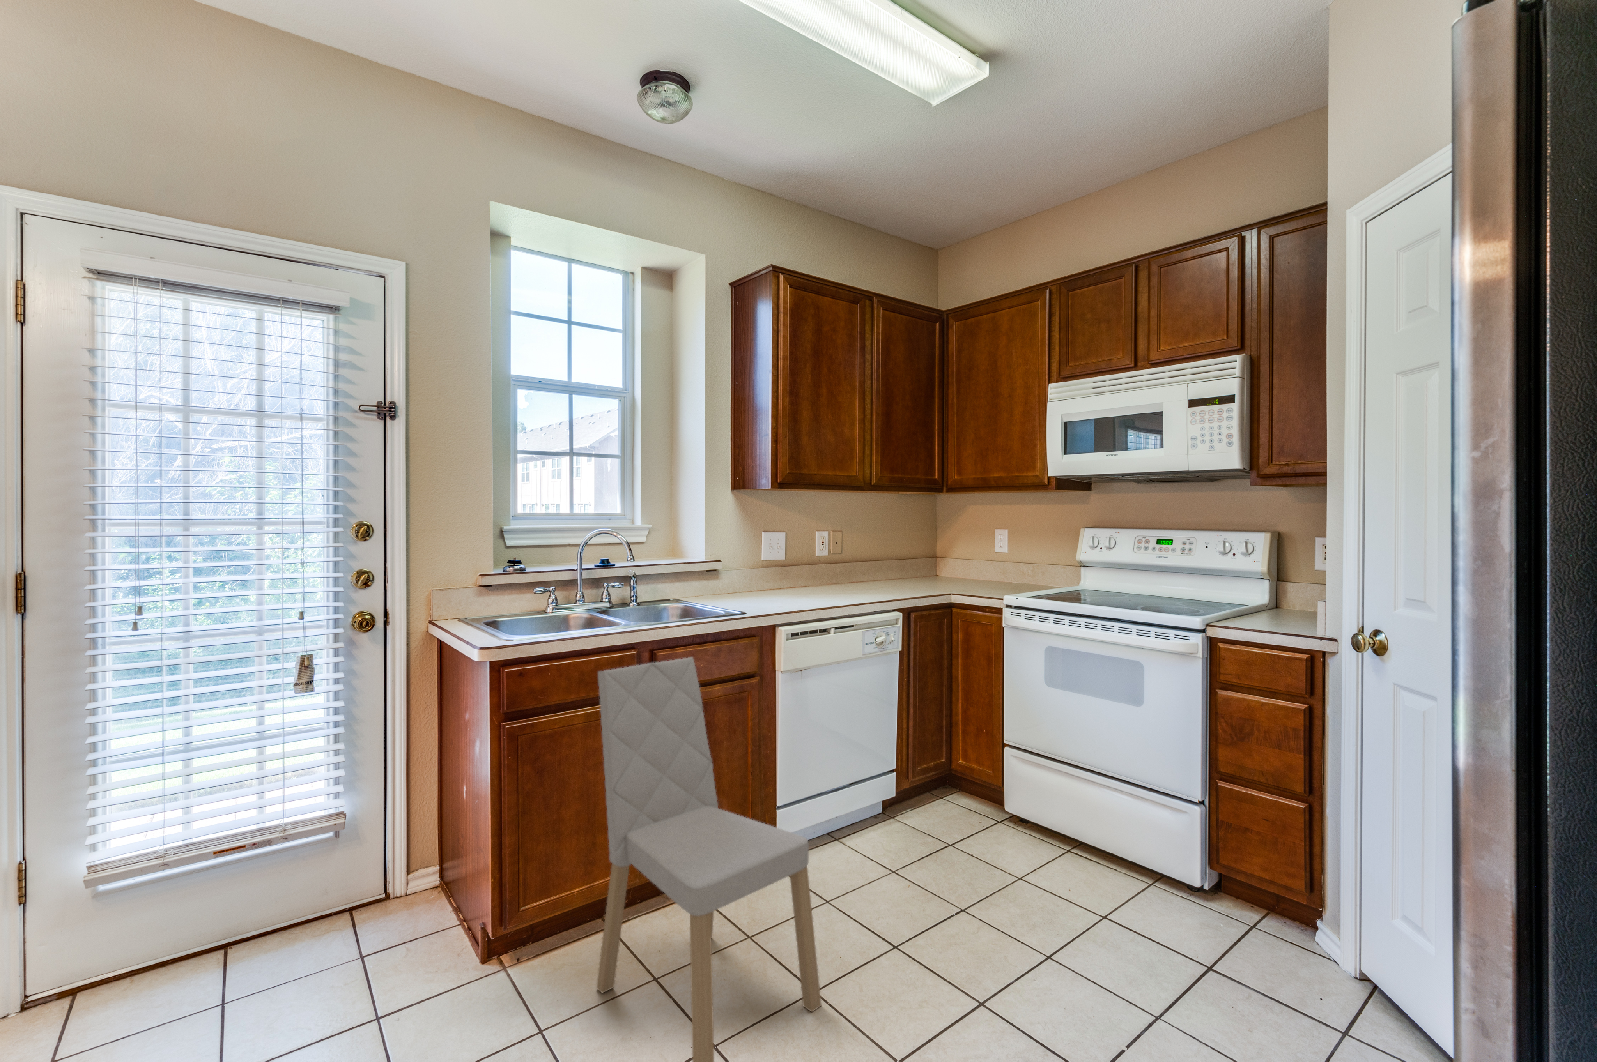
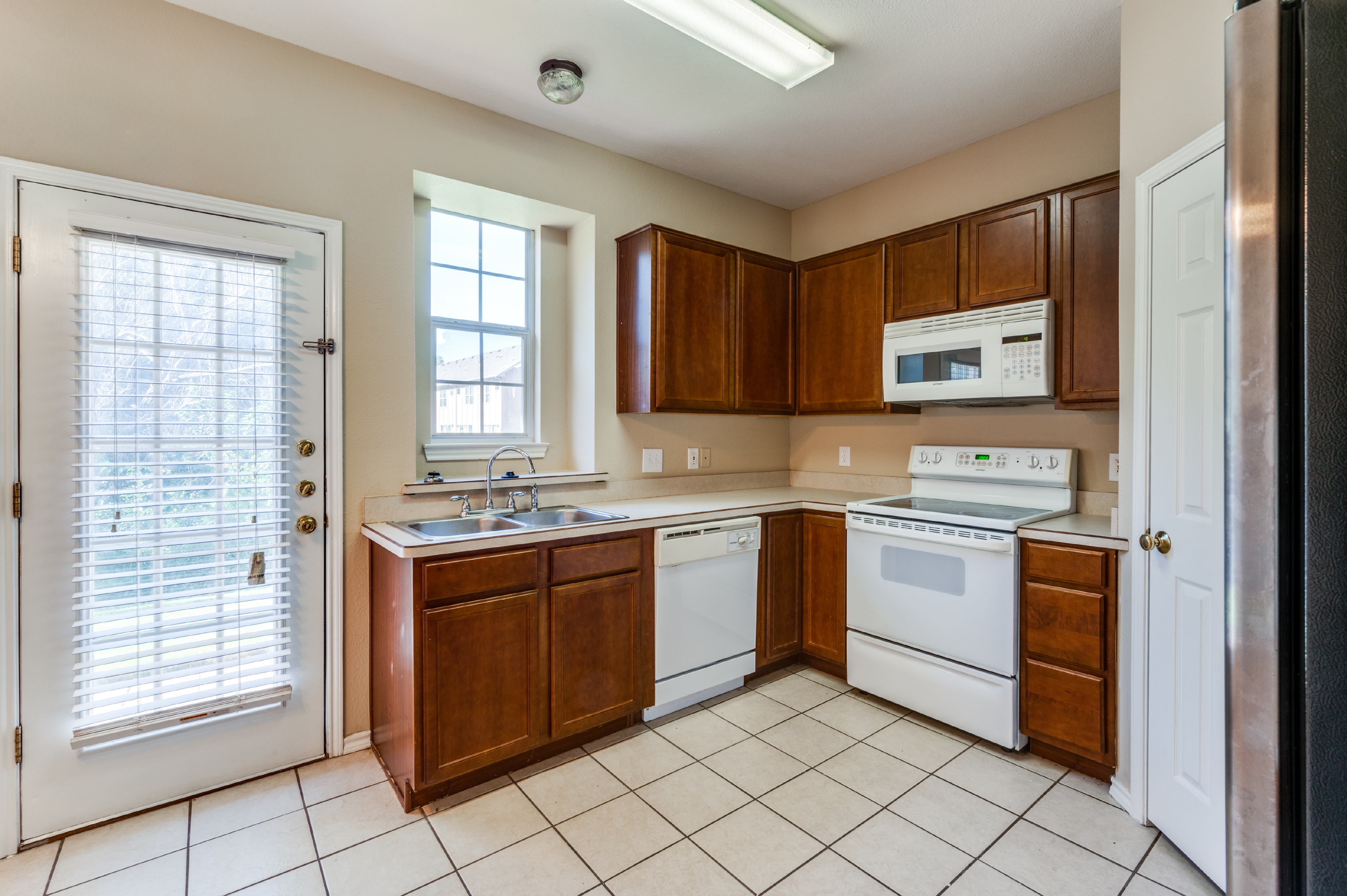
- dining chair (704, 836)
